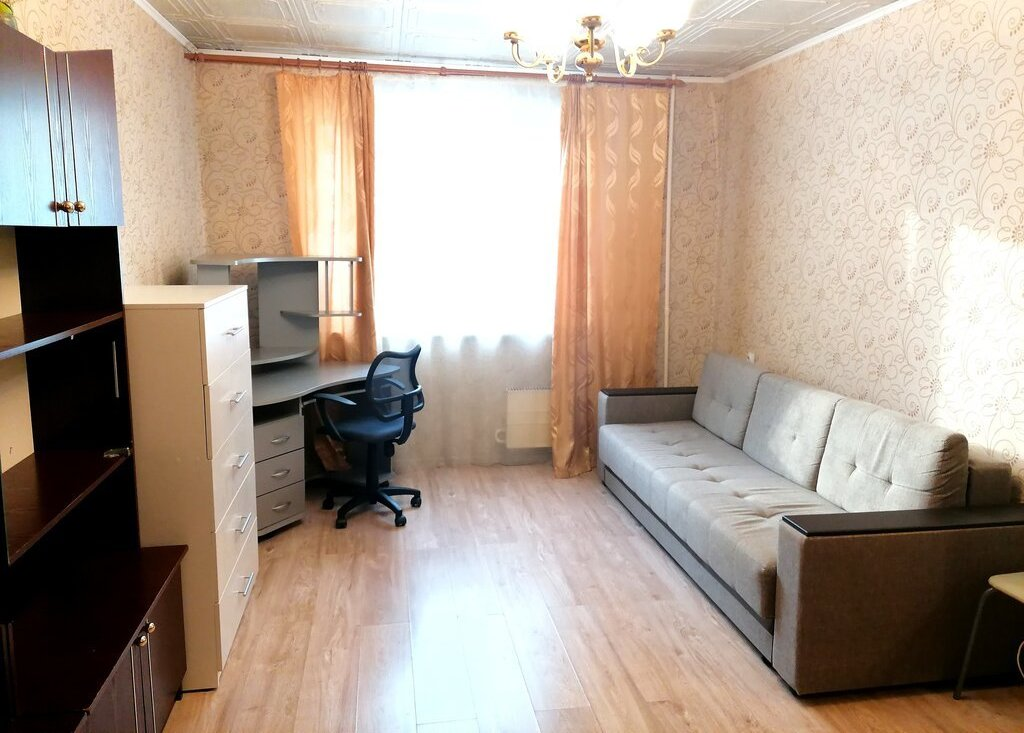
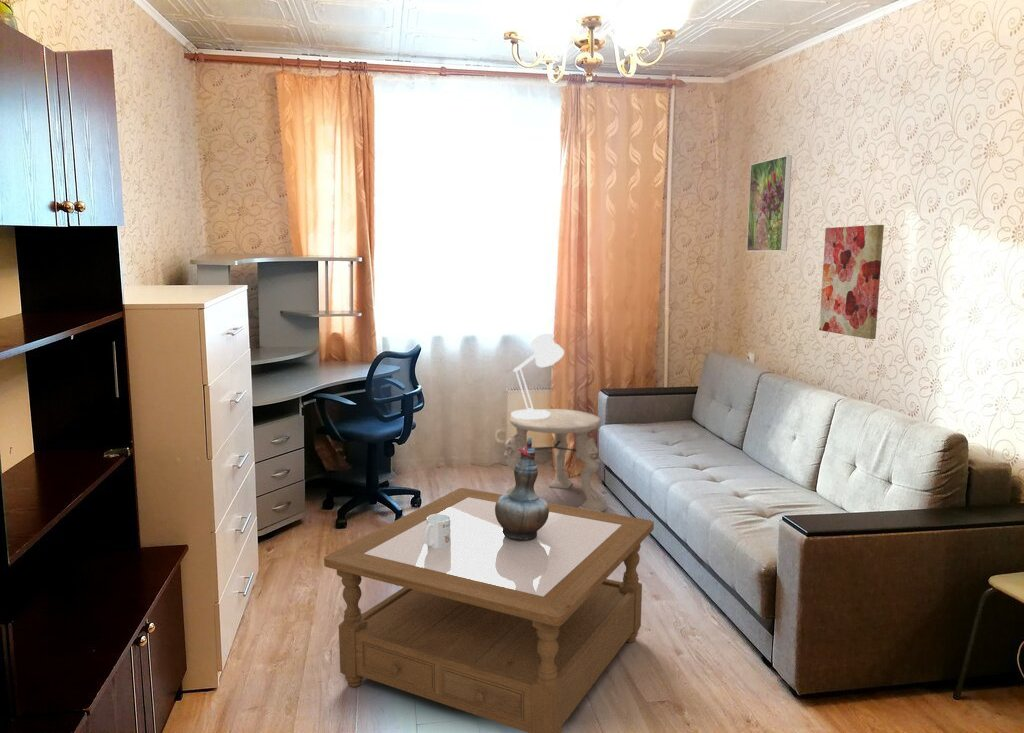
+ decorative vase (522, 487)
+ side table (555, 458)
+ mug (435, 531)
+ coffee table (499, 600)
+ table lamp (538, 366)
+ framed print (768, 206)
+ wall art (849, 281)
